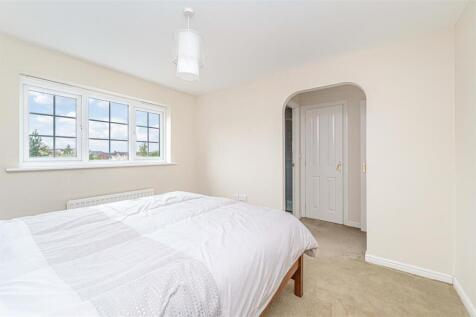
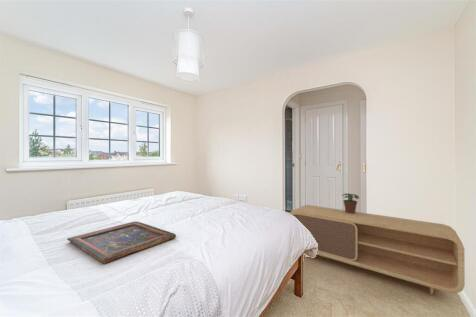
+ tv stand (360, 242)
+ painted panel (123, 237)
+ potted plant (351, 203)
